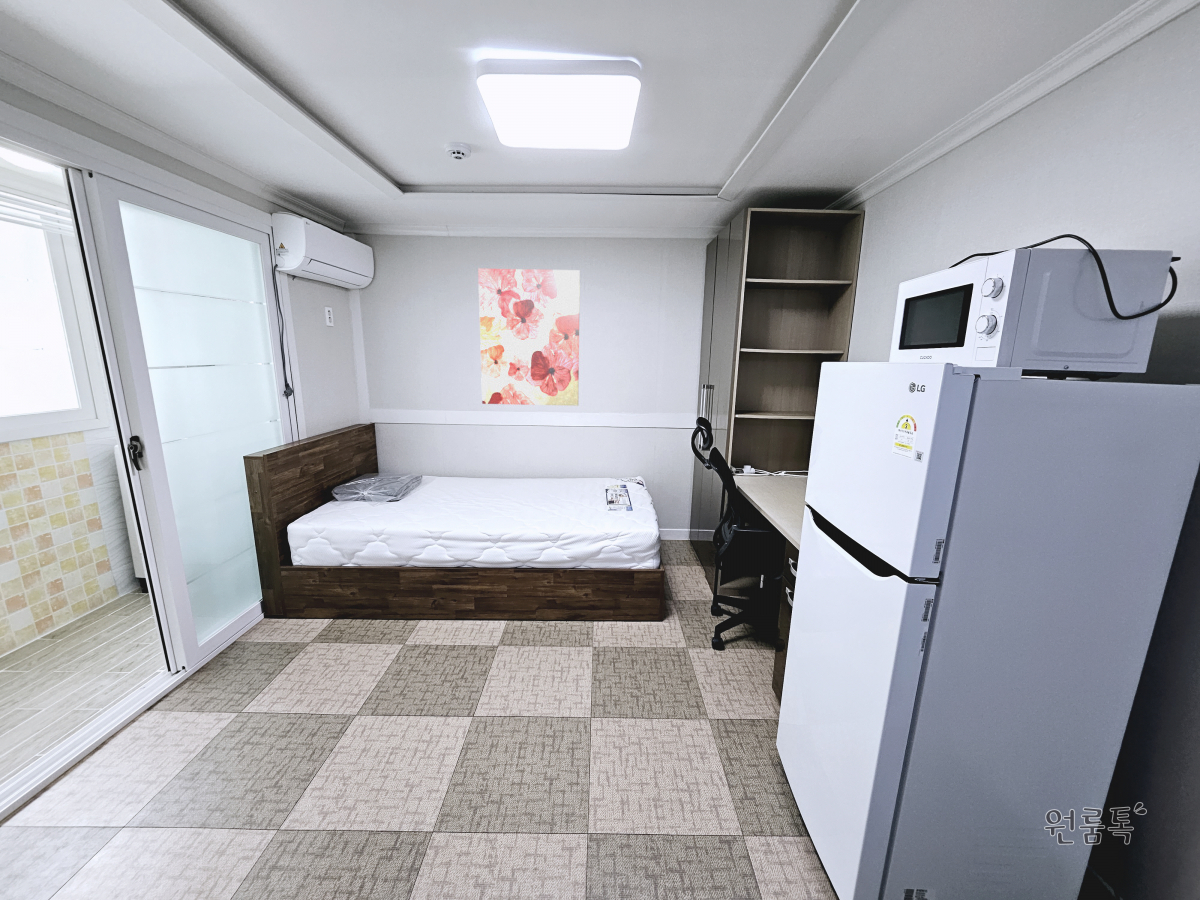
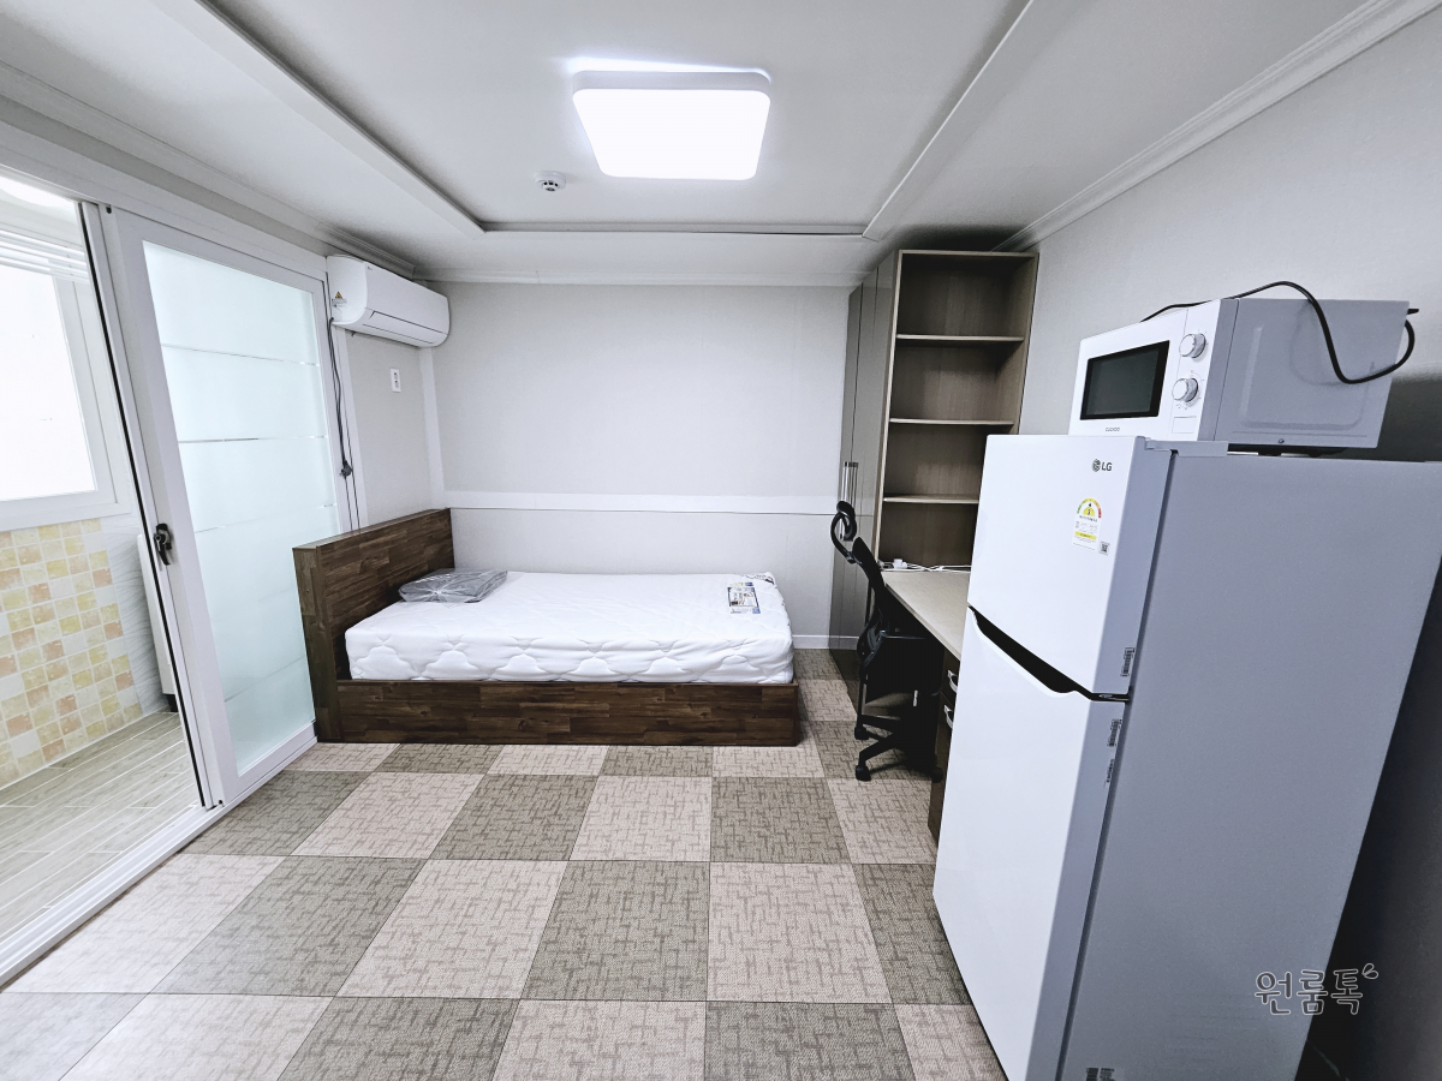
- wall art (529, 339)
